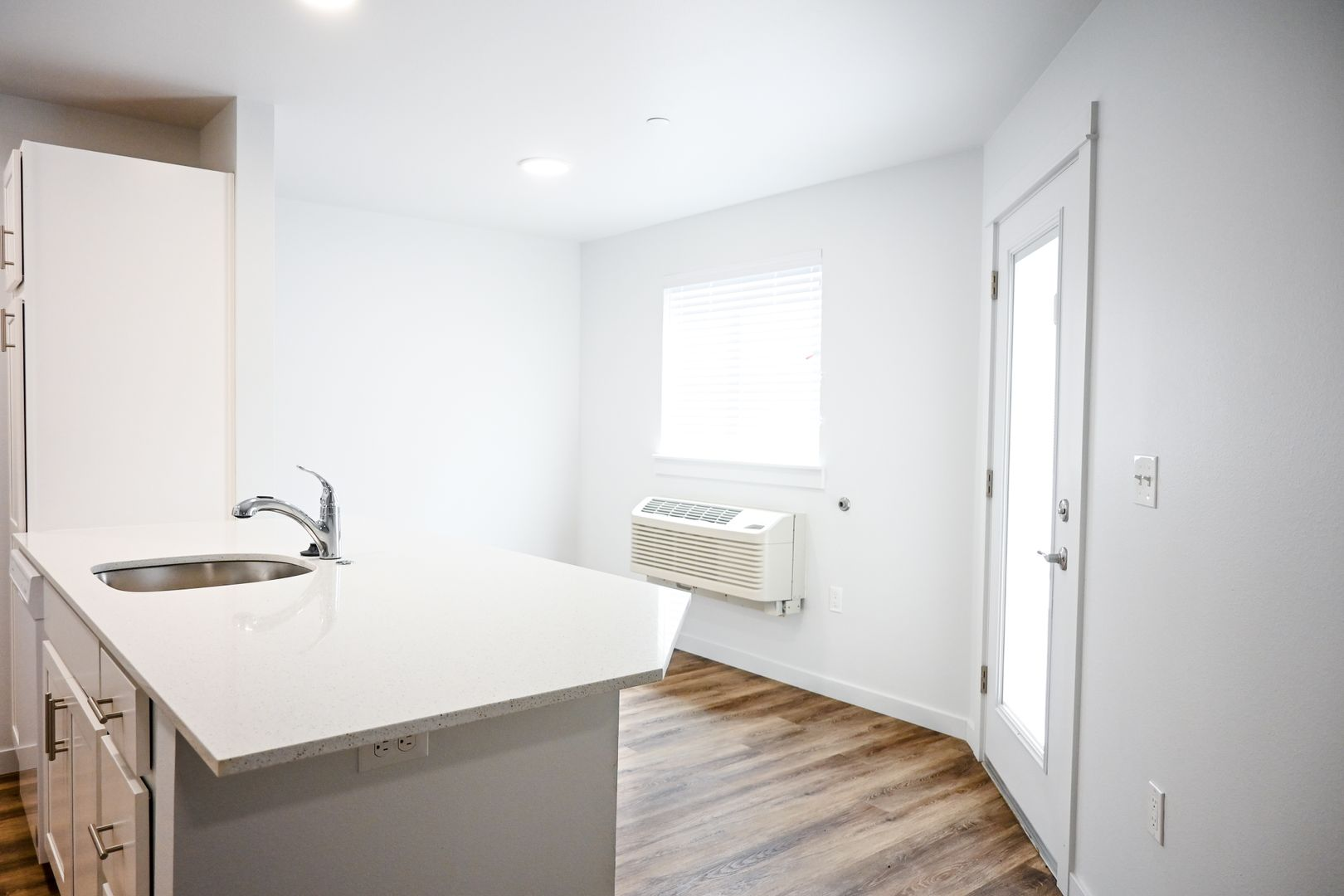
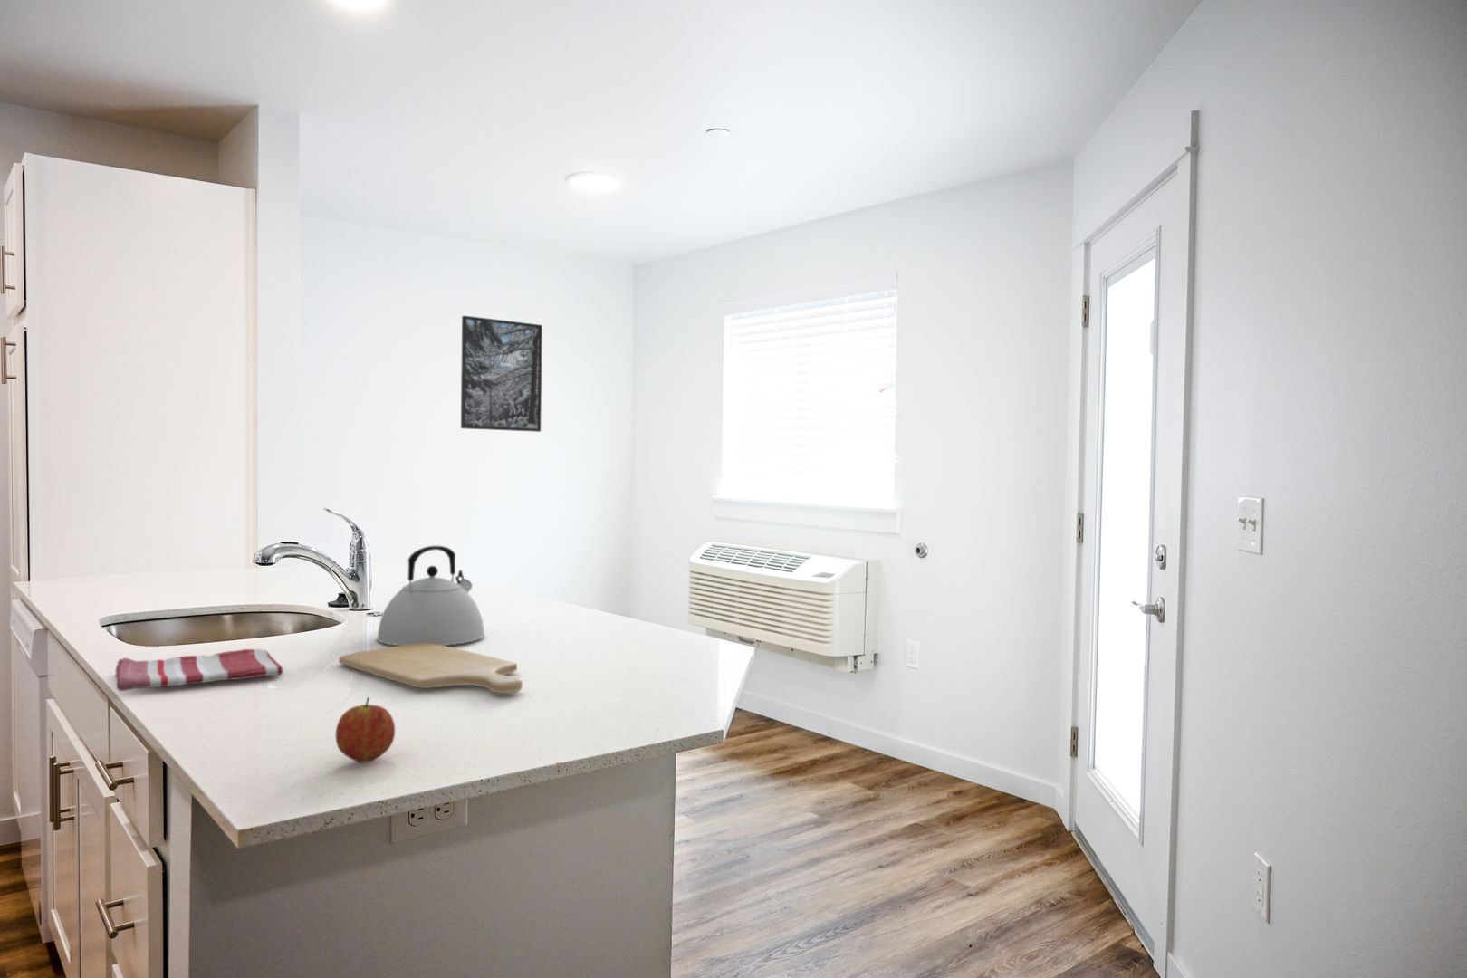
+ kettle (433, 591)
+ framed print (502, 374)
+ chopping board (444, 667)
+ dish towel (199, 667)
+ fruit (365, 728)
